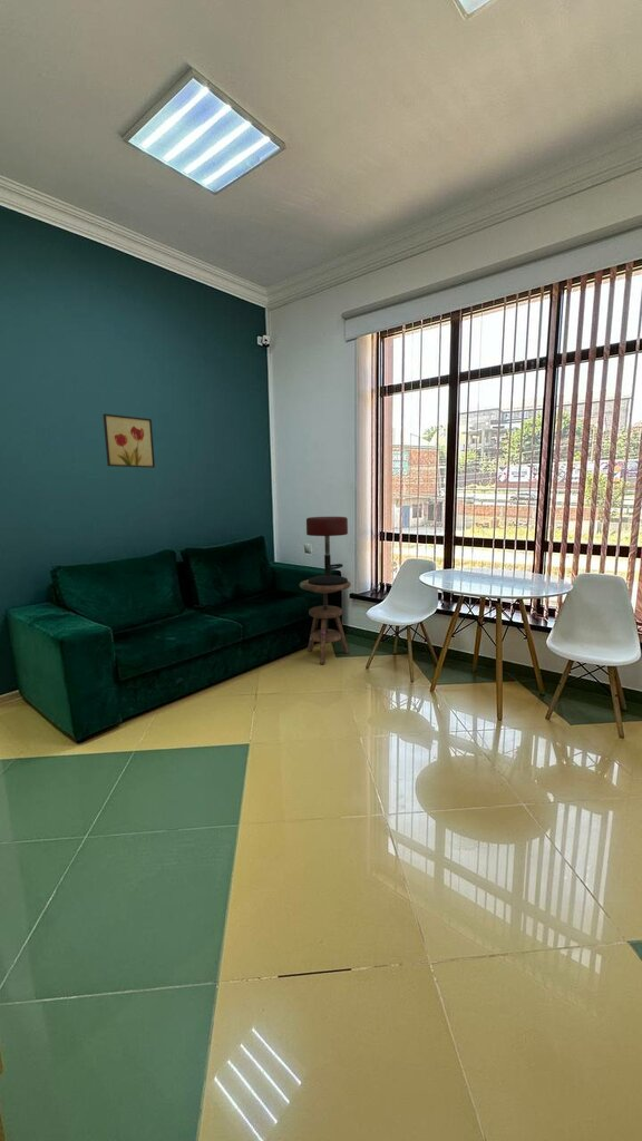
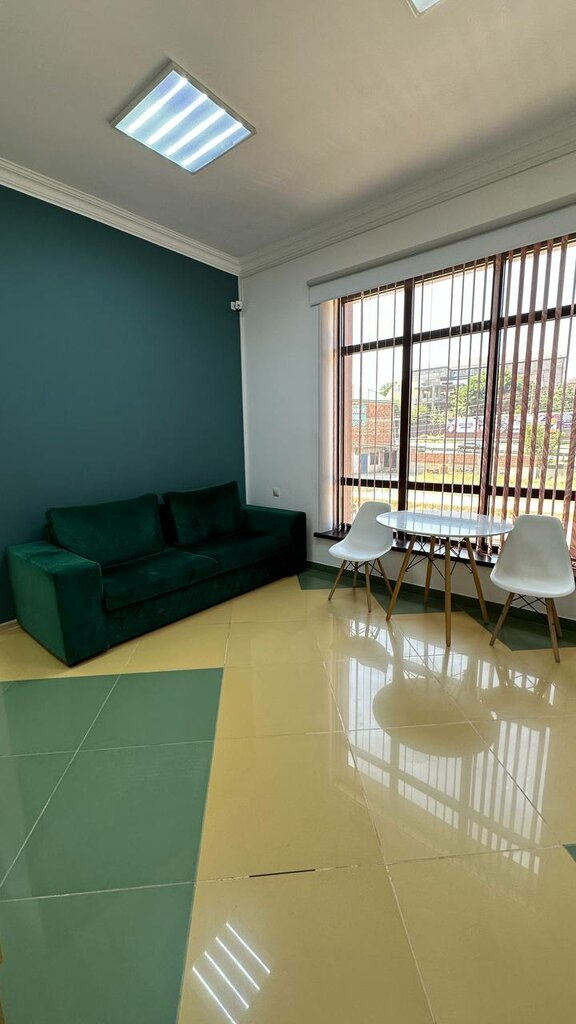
- bar stool (327, 549)
- side table (325, 618)
- wall art (129, 441)
